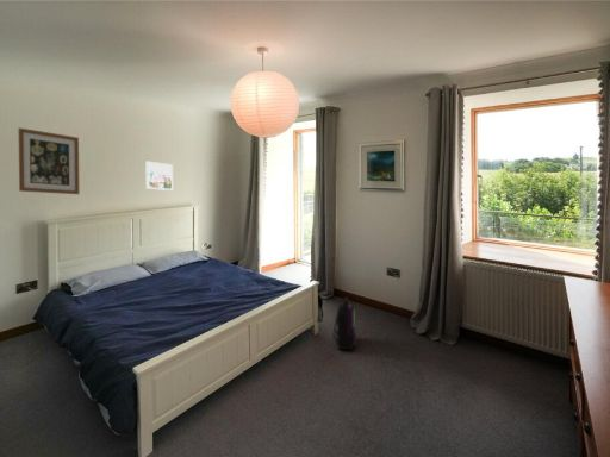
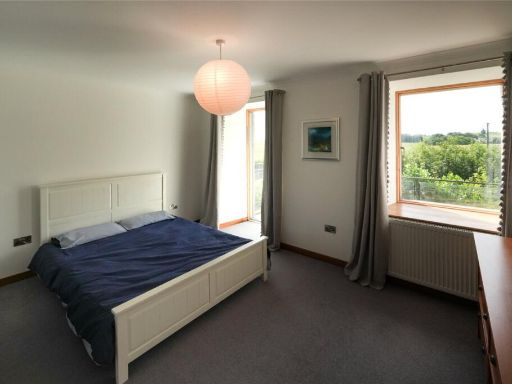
- wall art (50, 162)
- backpack (344, 321)
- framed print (160, 176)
